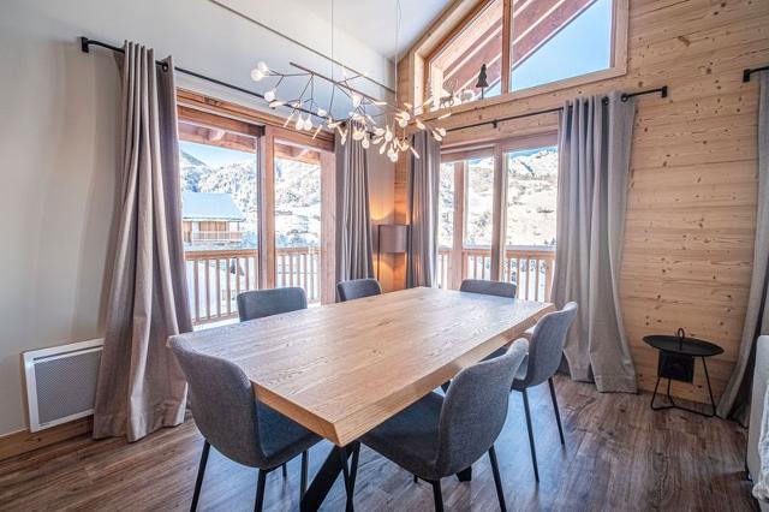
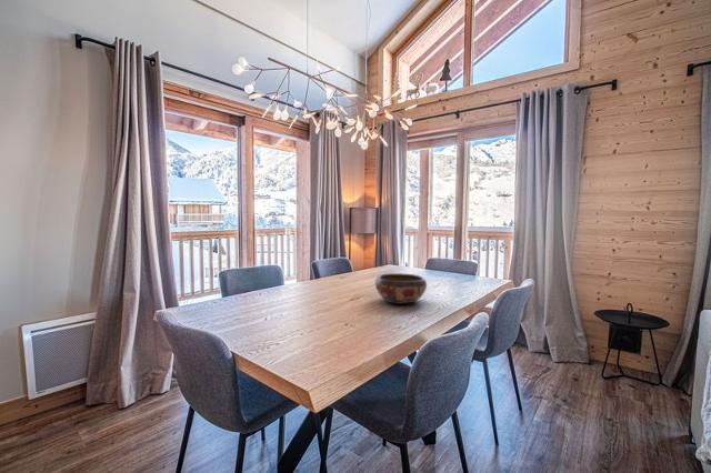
+ decorative bowl (400, 289)
